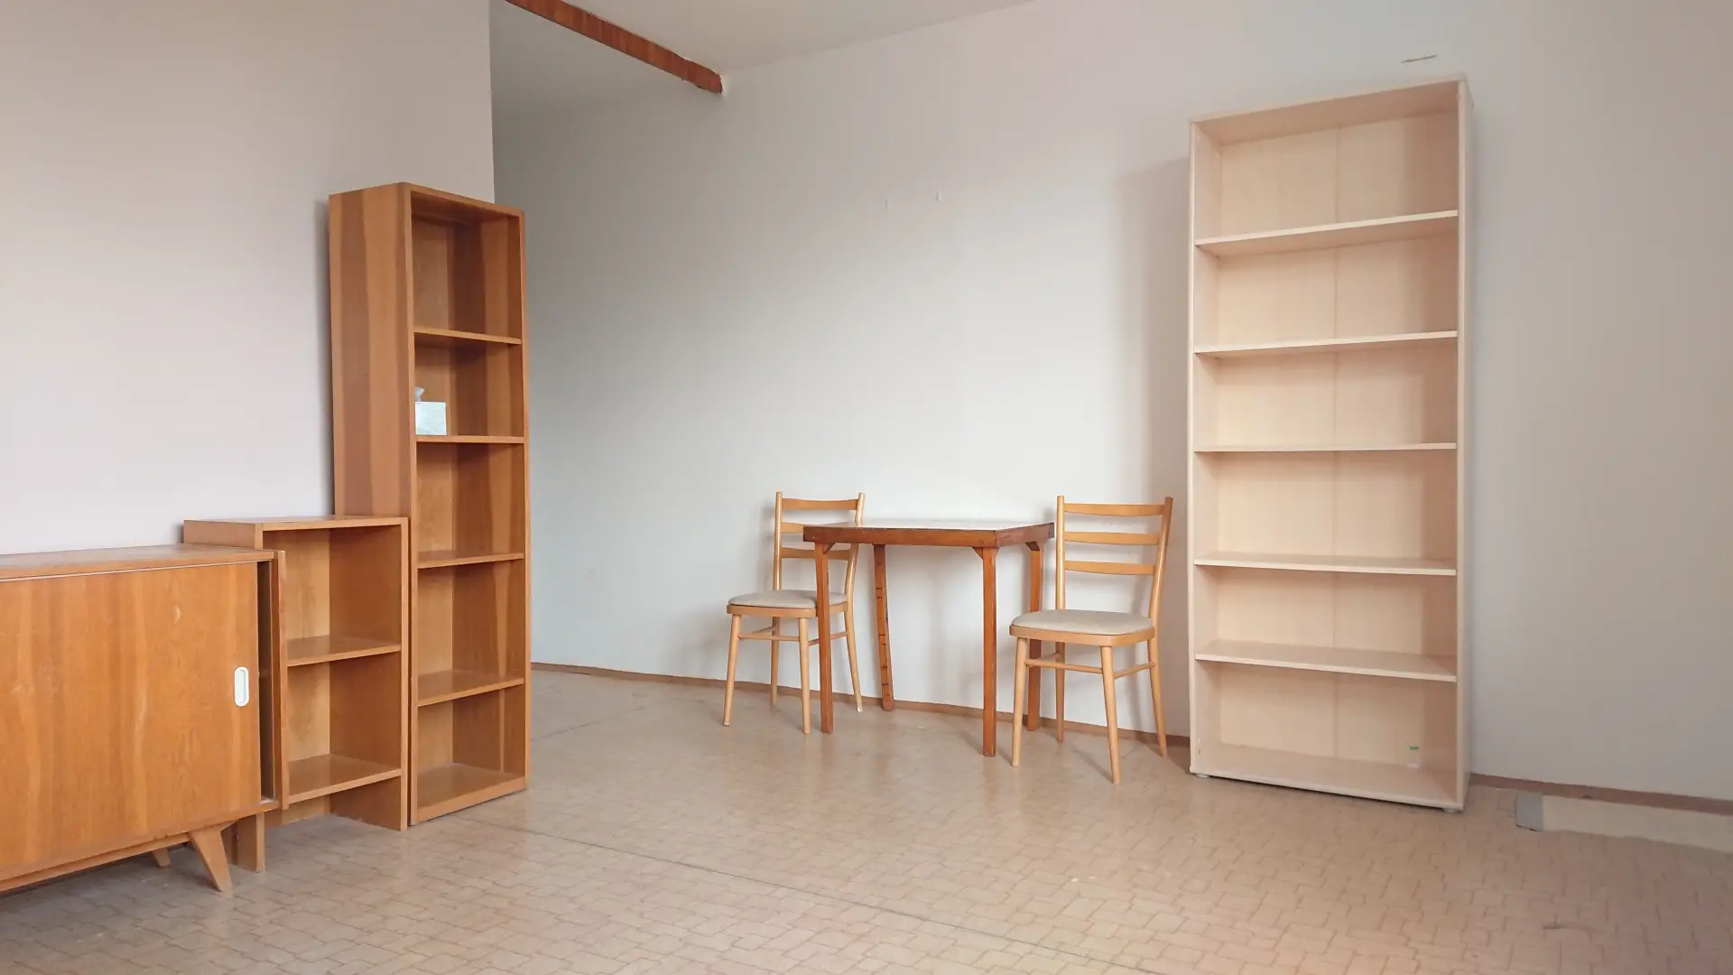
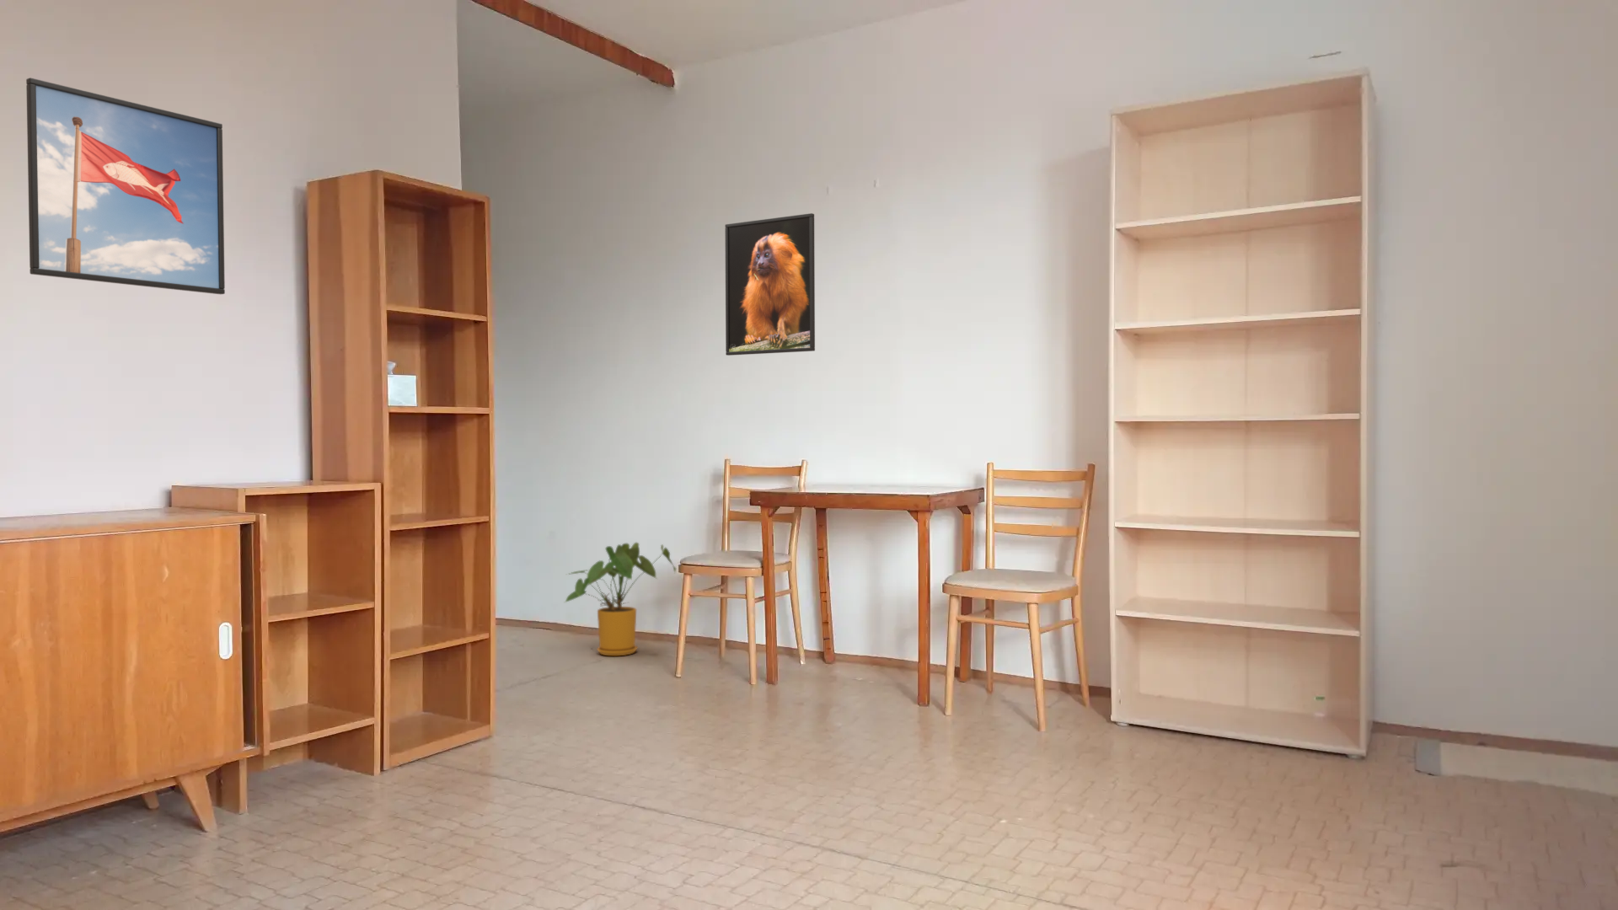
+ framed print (769, 286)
+ house plant (617, 598)
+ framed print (132, 193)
